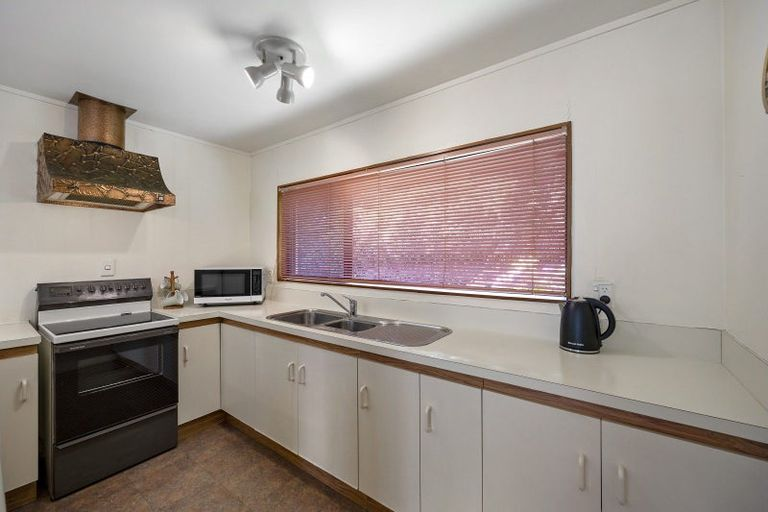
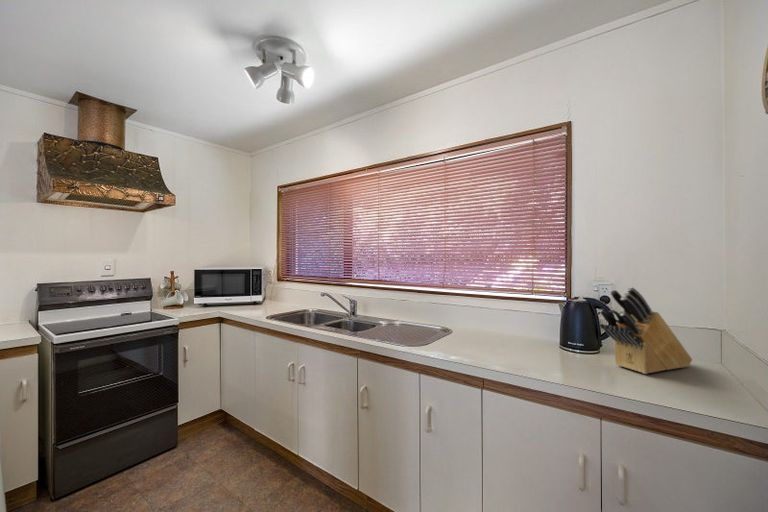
+ knife block (644, 326)
